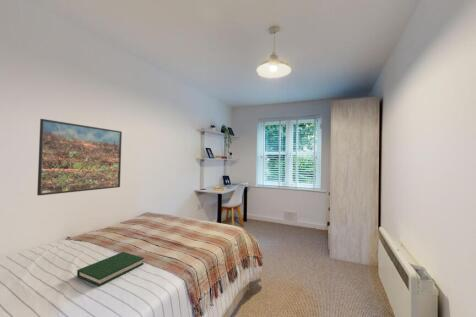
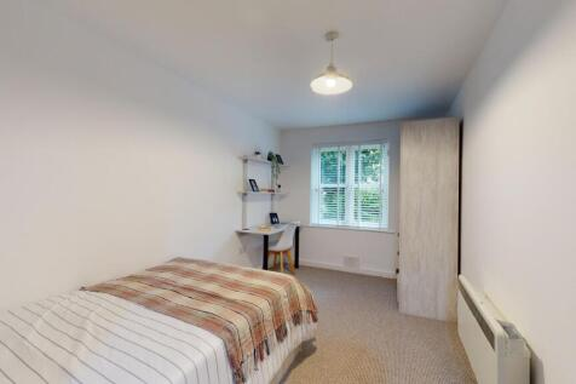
- hardback book (112, 266)
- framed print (86, 158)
